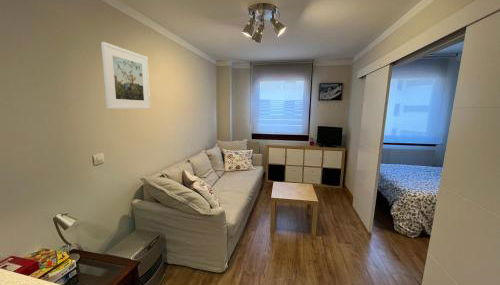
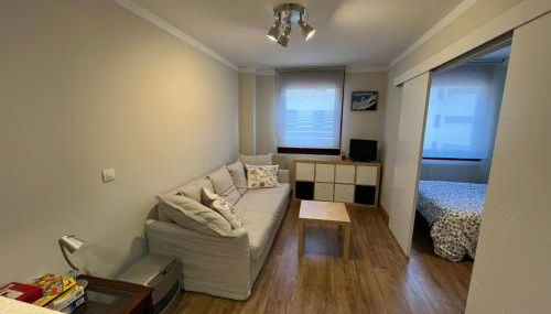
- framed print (129, 80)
